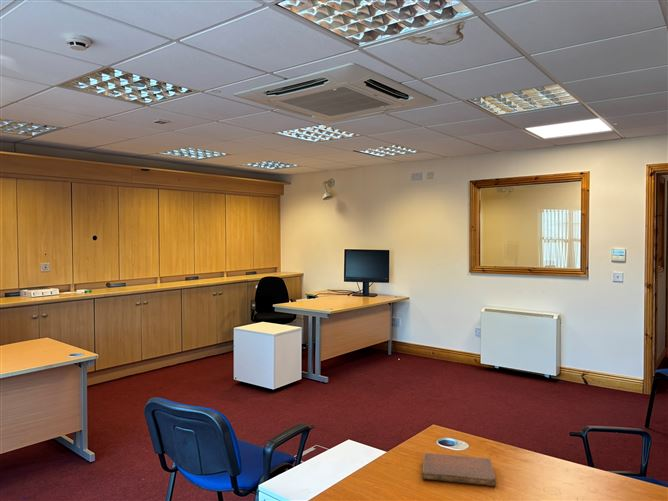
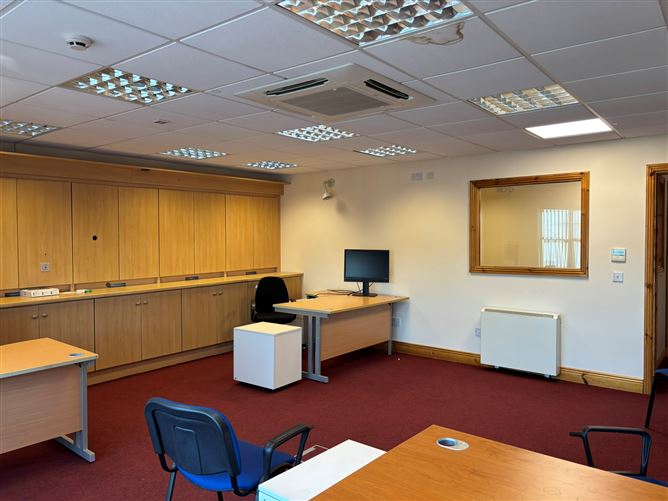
- notebook (457, 468)
